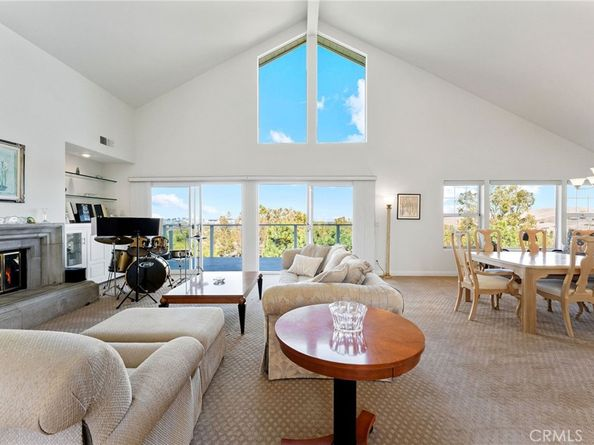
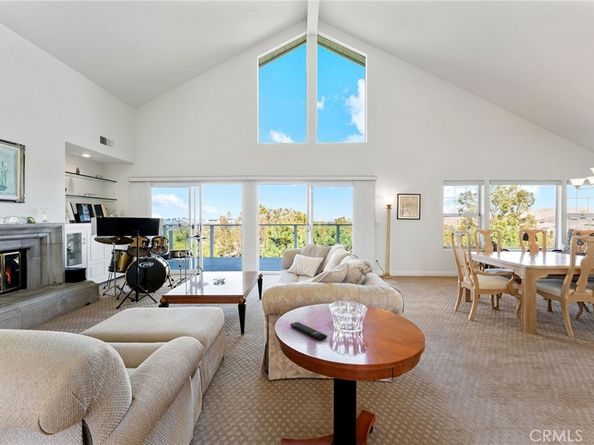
+ remote control (307, 330)
